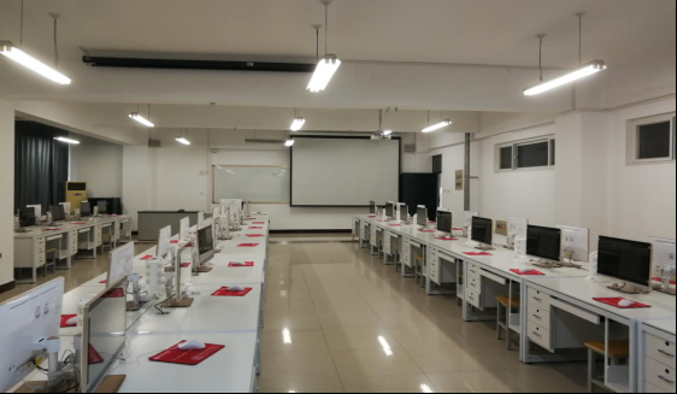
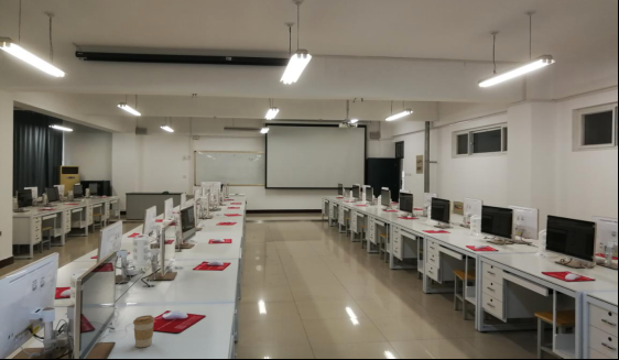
+ coffee cup (143, 330)
